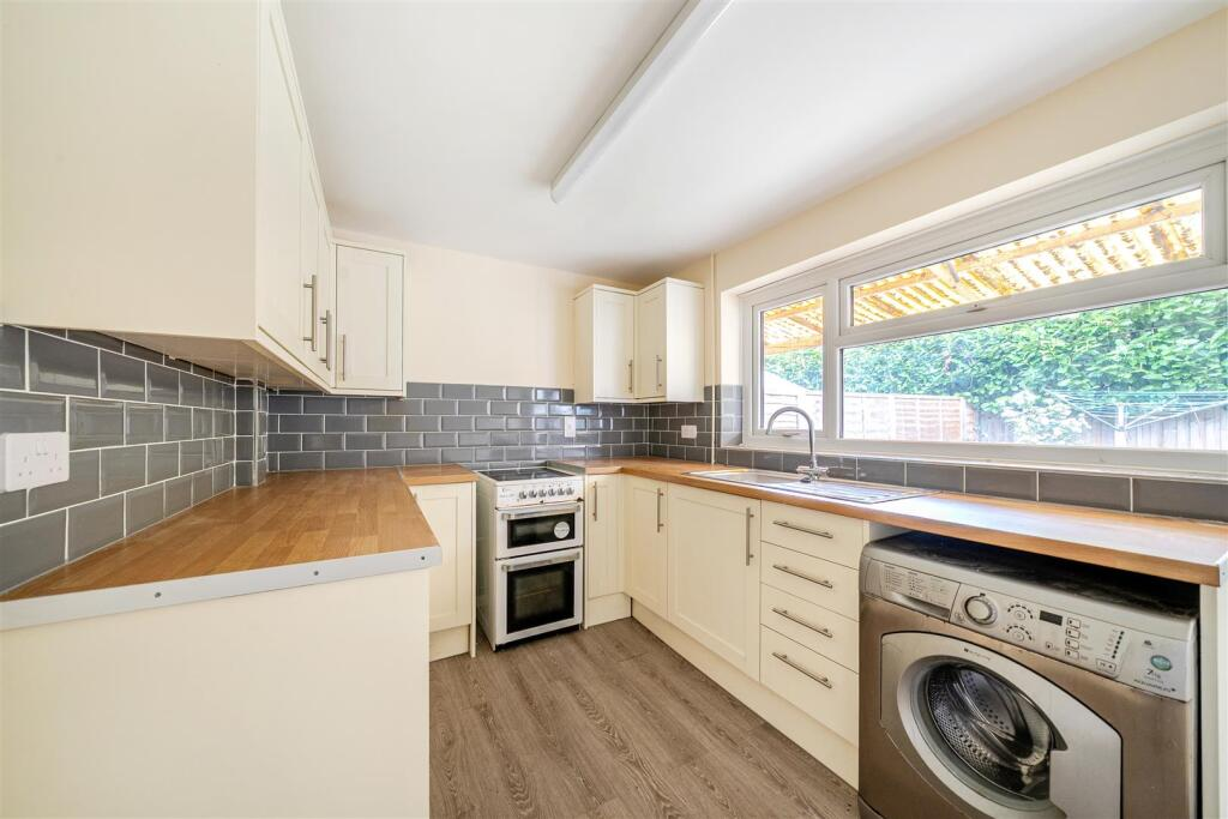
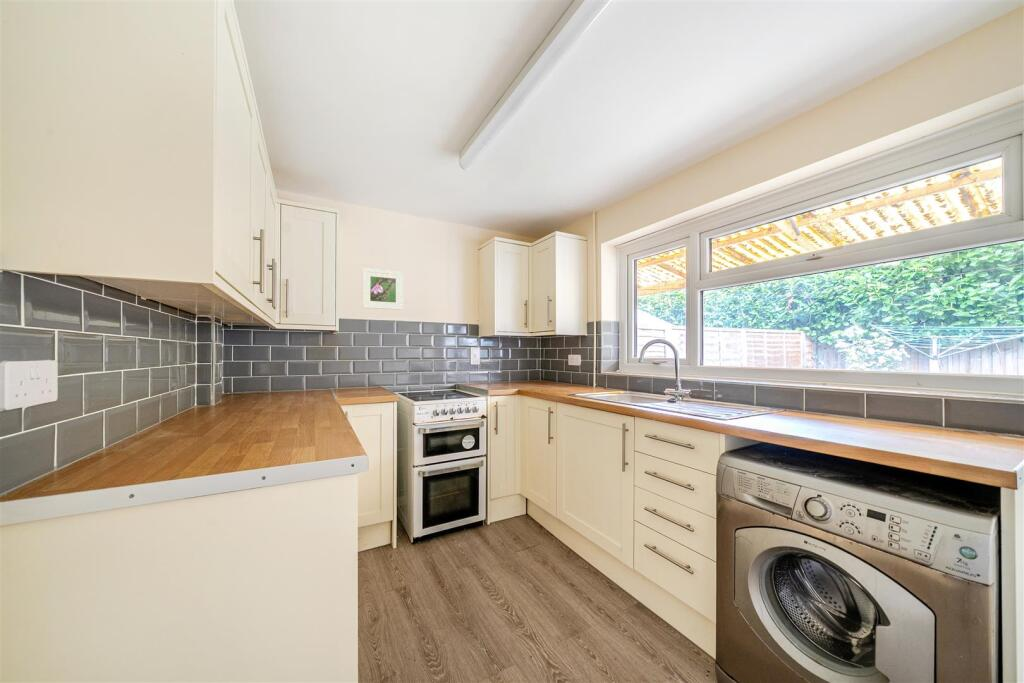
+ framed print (383, 289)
